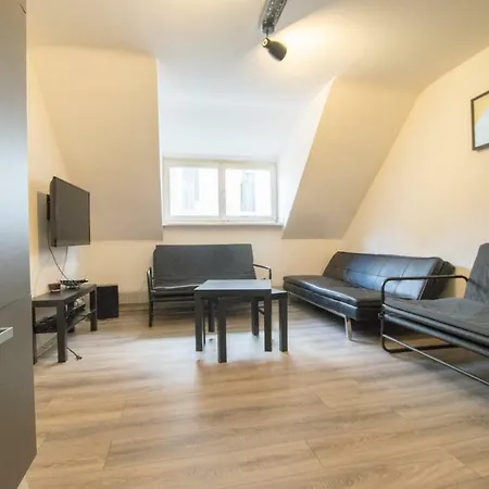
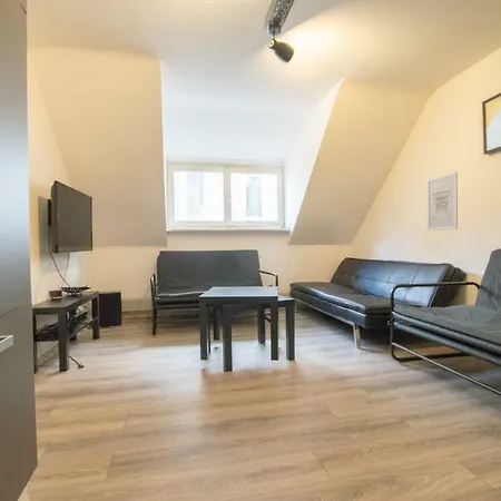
+ wall art (441, 203)
